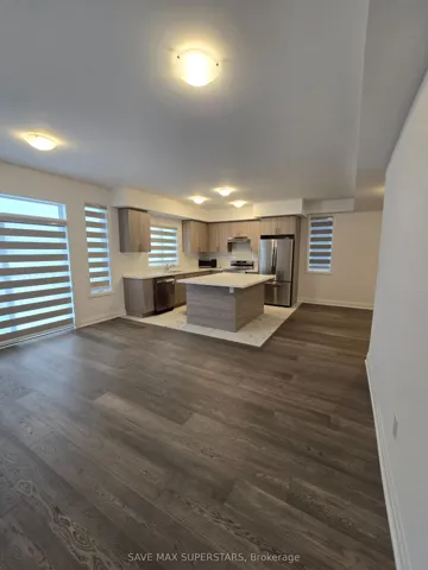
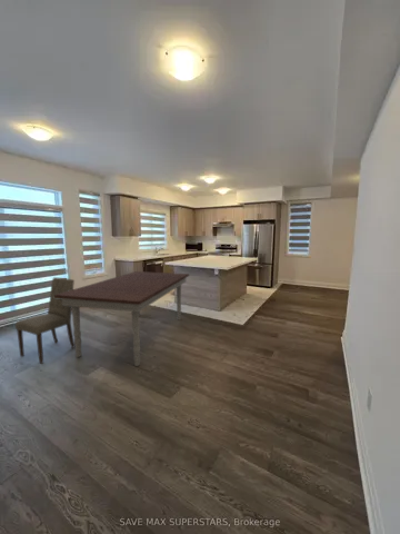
+ dining chair (47, 316)
+ dining table (137, 308)
